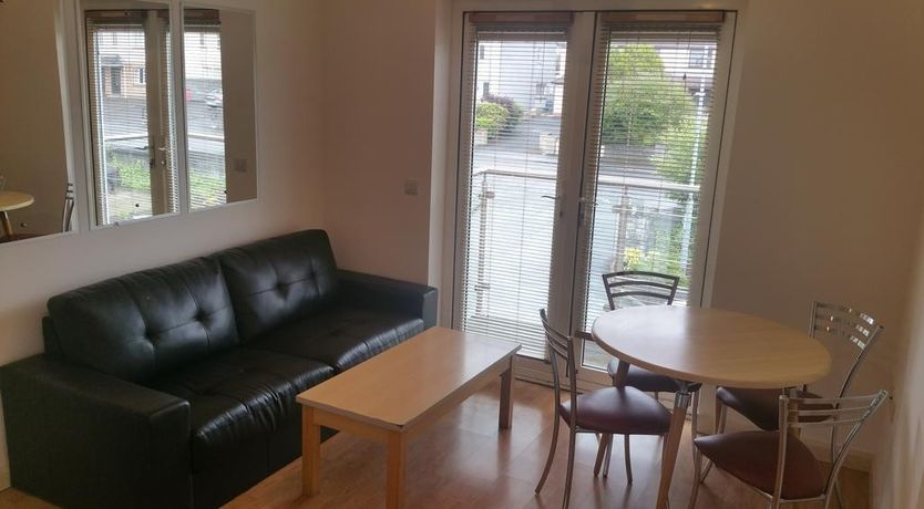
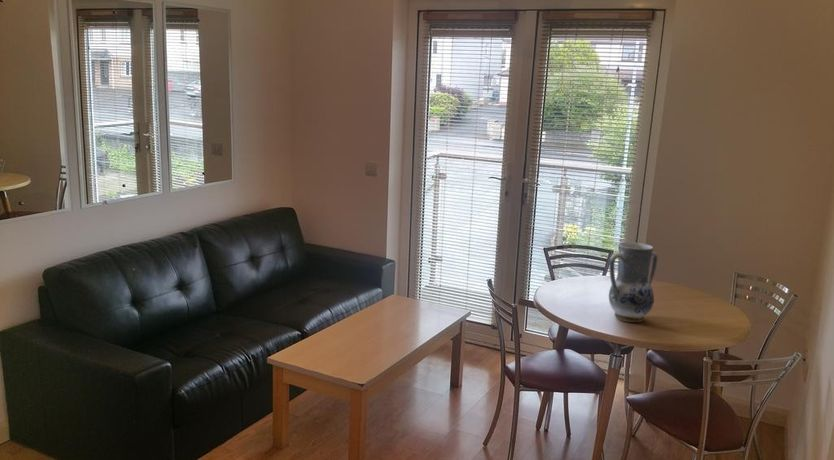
+ vase (632, 282)
